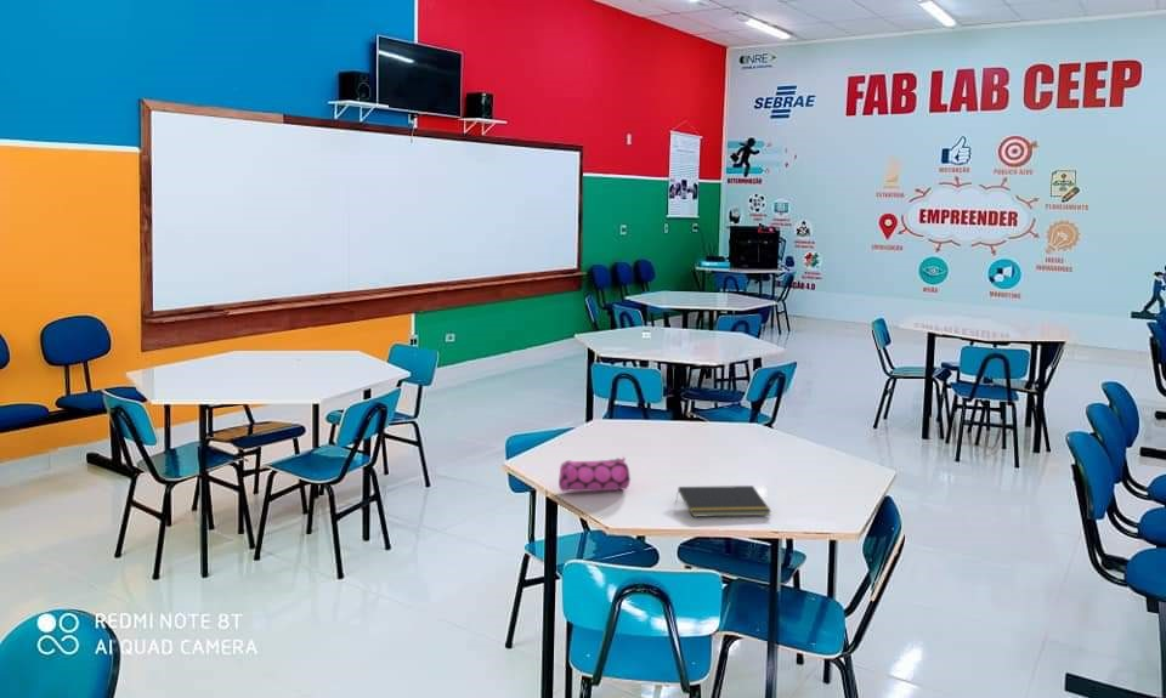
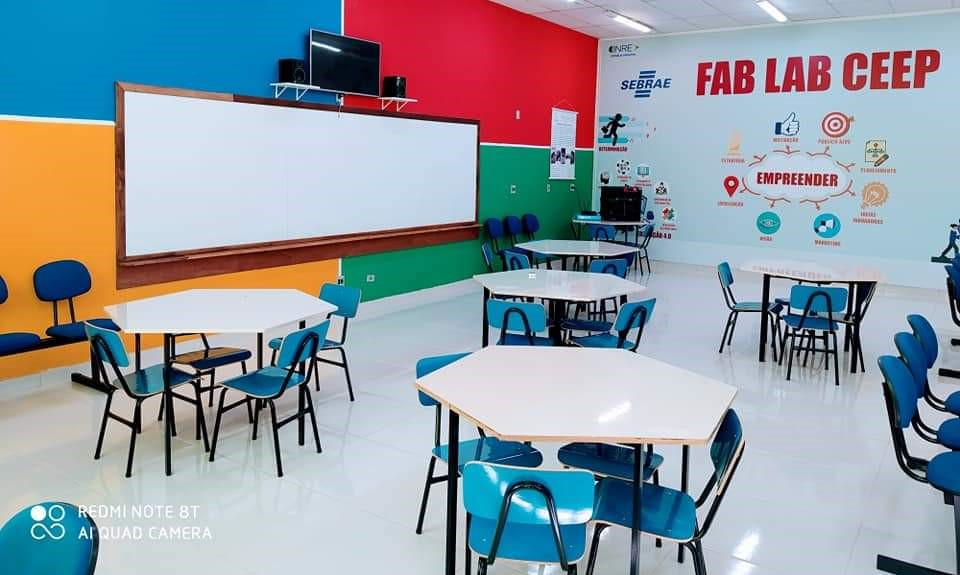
- notepad (723, 500)
- pencil case (593, 473)
